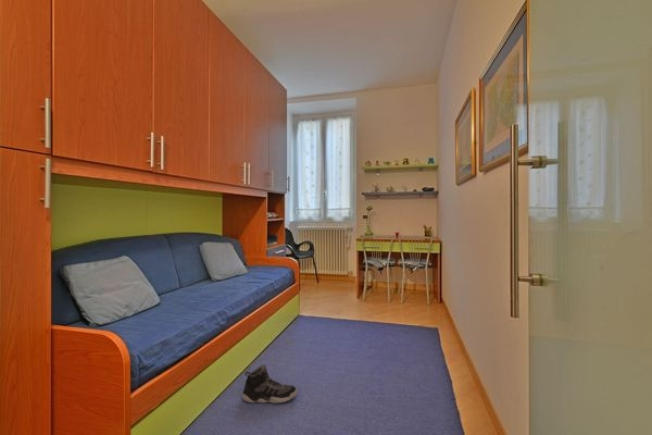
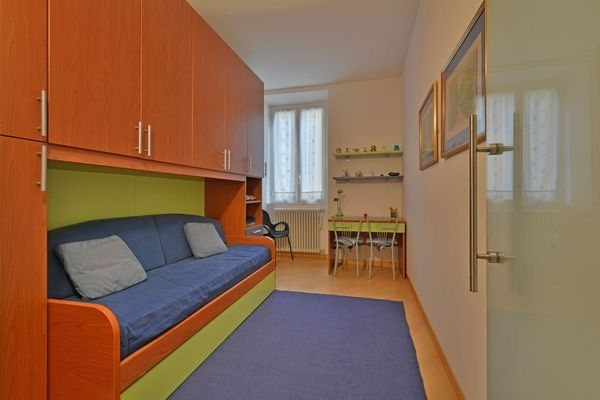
- sneaker (269, 383)
